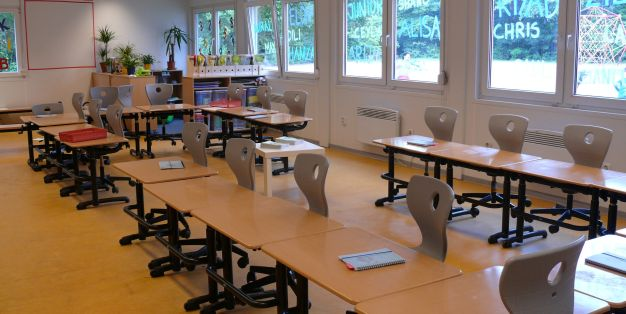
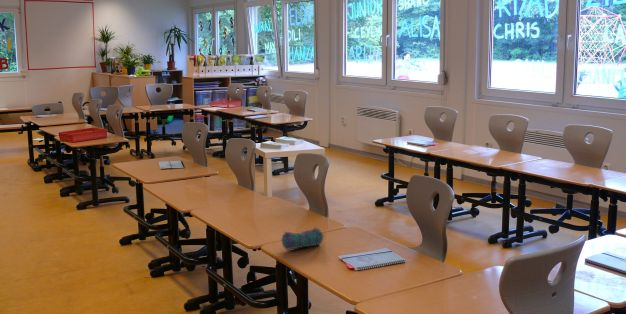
+ pencil case (302, 238)
